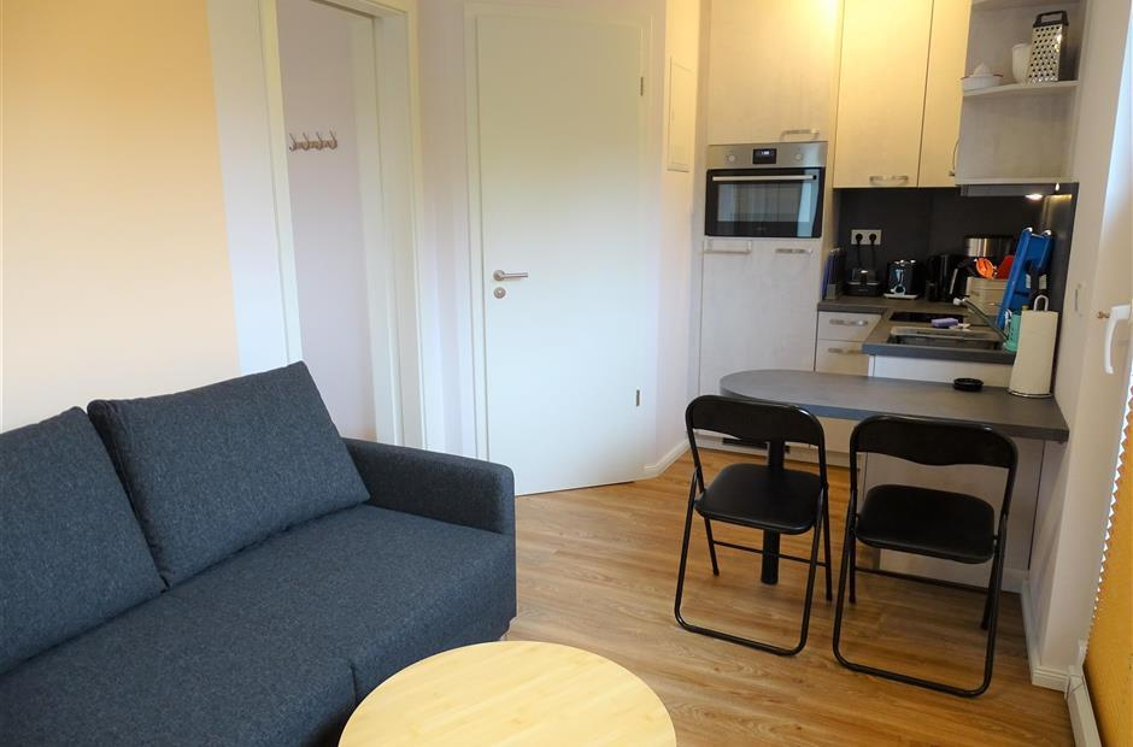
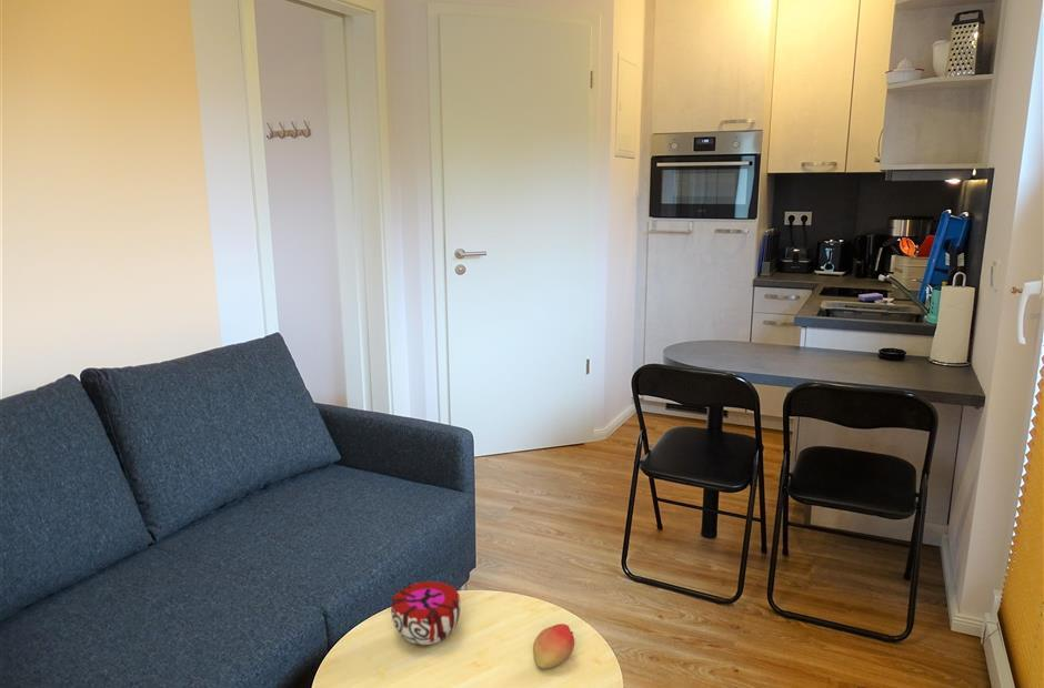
+ decorative bowl (426, 617)
+ fruit (554, 645)
